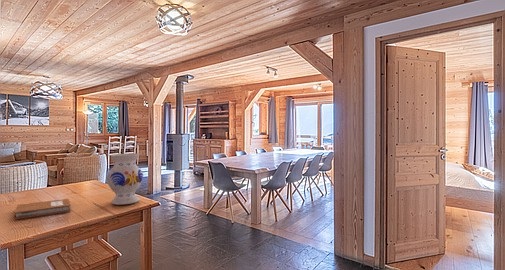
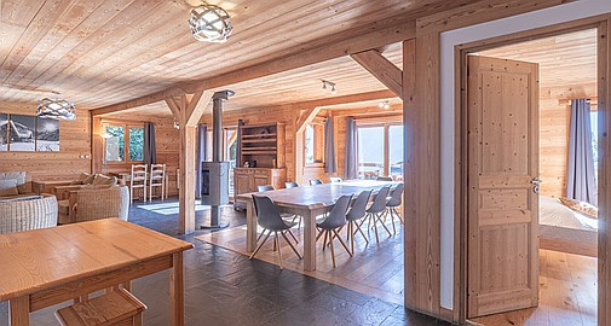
- notebook (45, 207)
- vase (125, 178)
